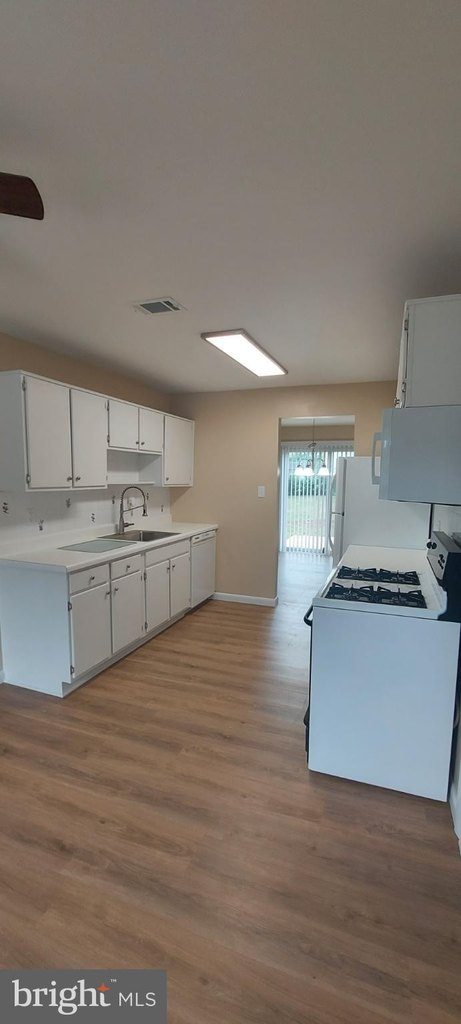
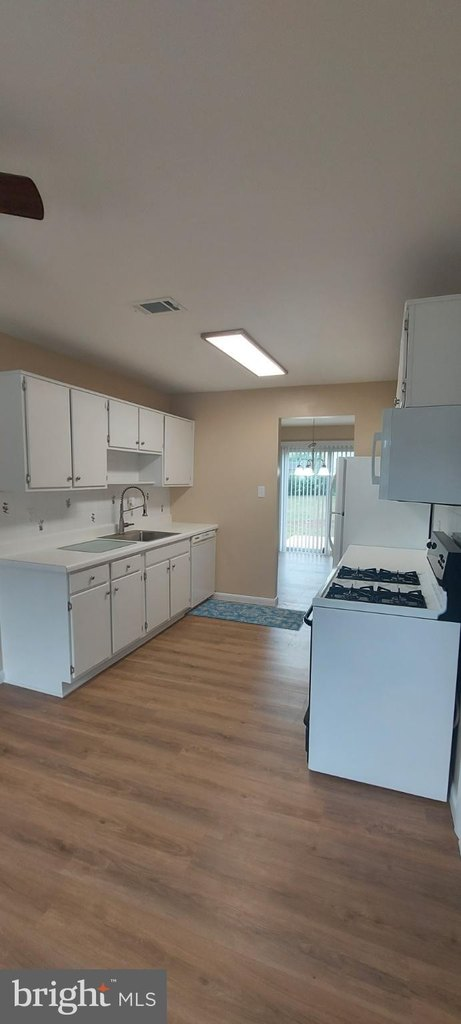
+ rug (250, 612)
